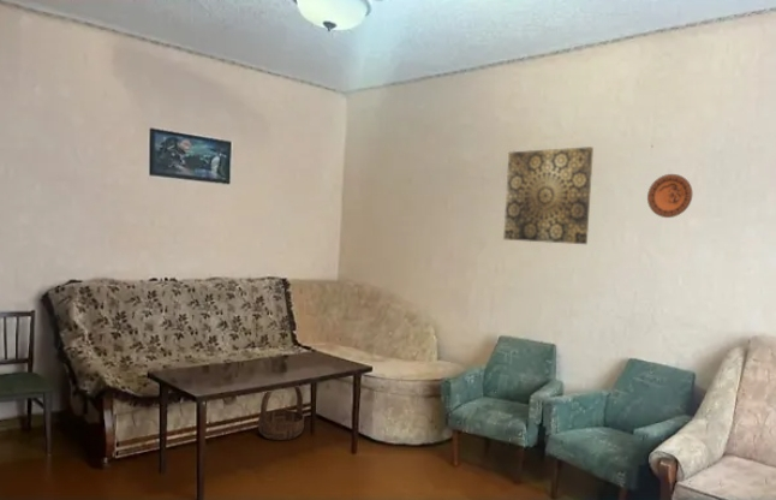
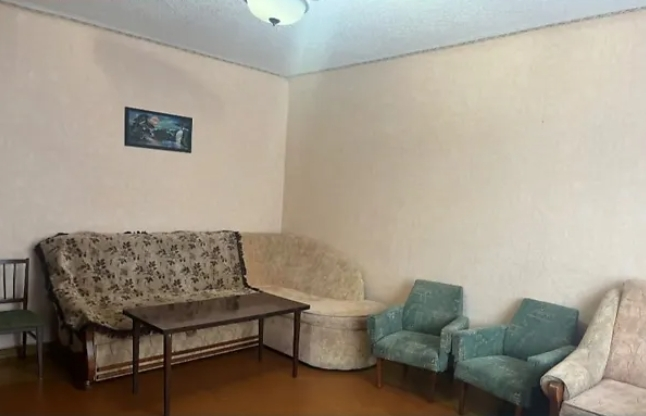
- wall art (545, 196)
- basket (281, 410)
- decorative plate (669, 196)
